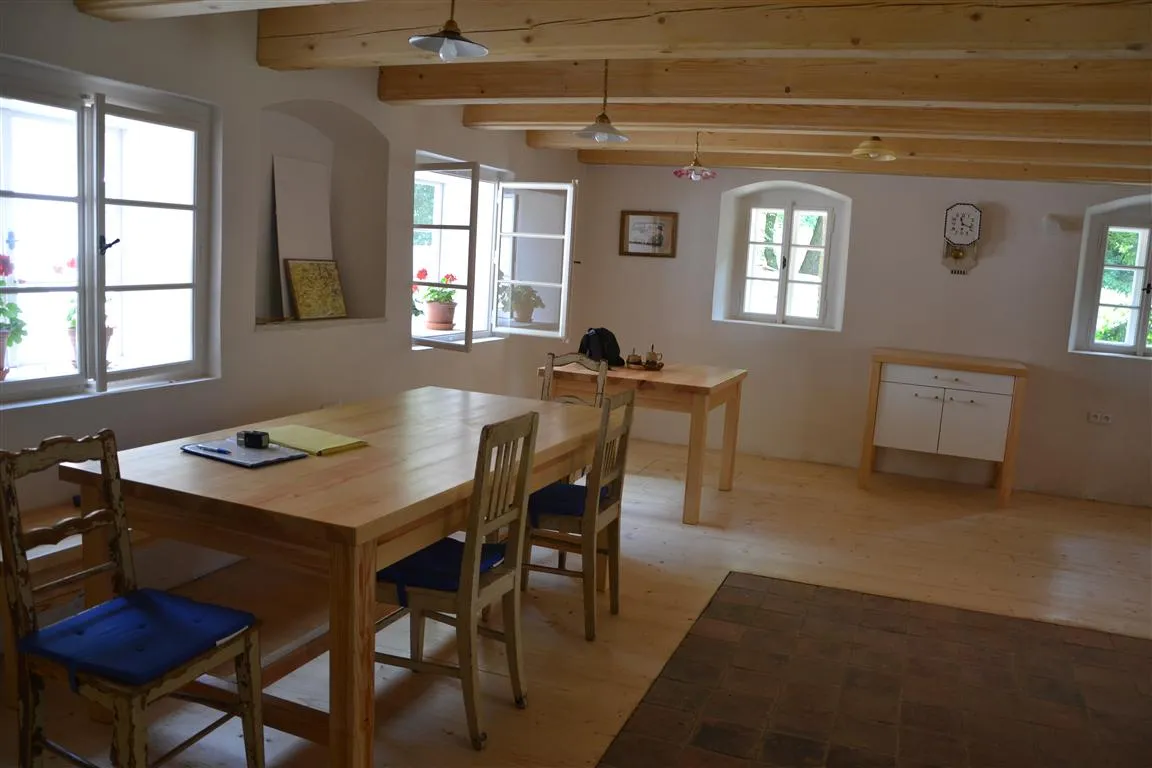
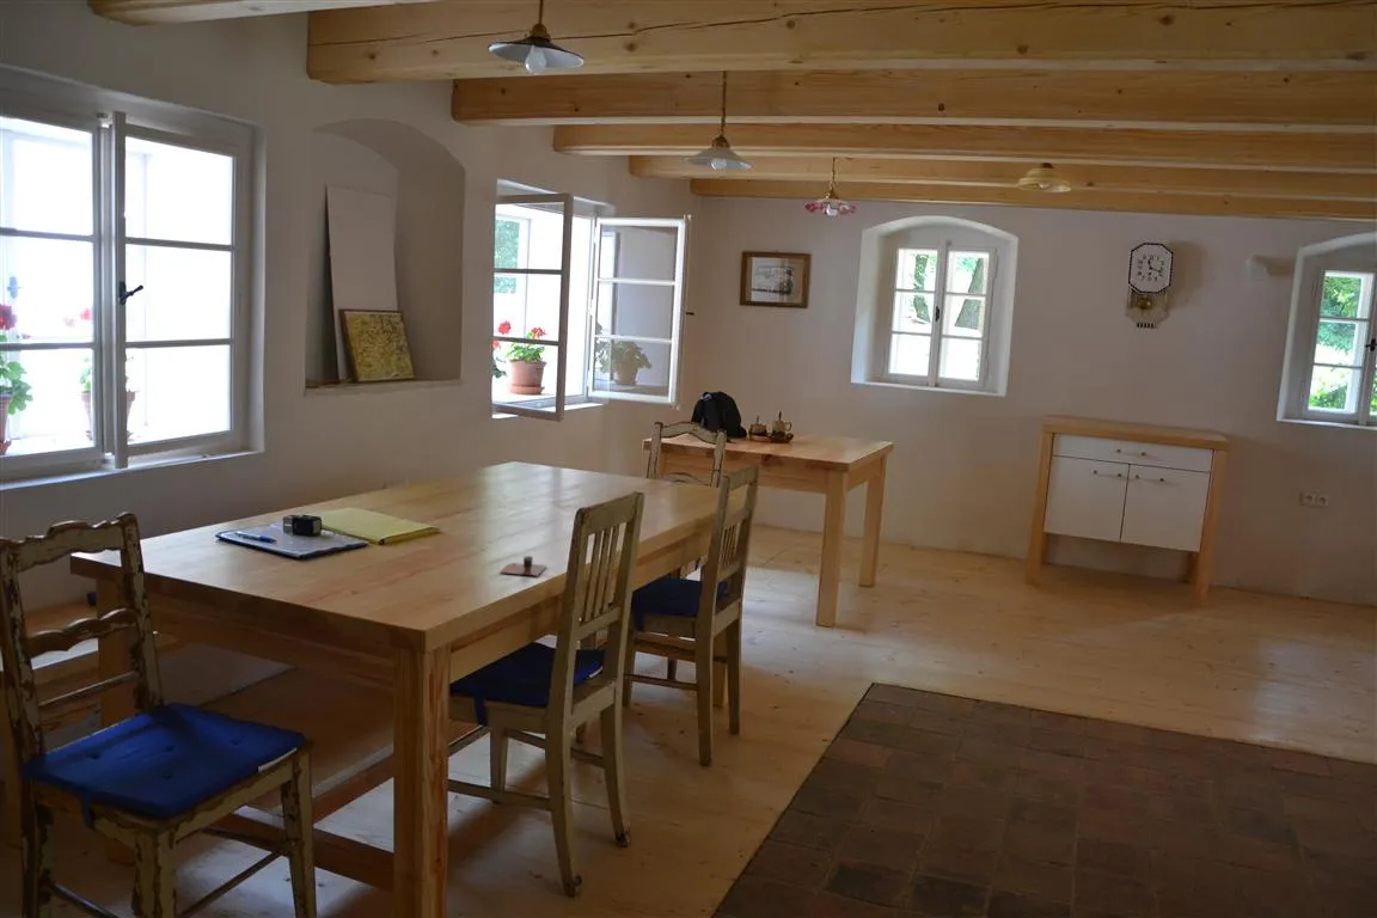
+ cup (524, 562)
